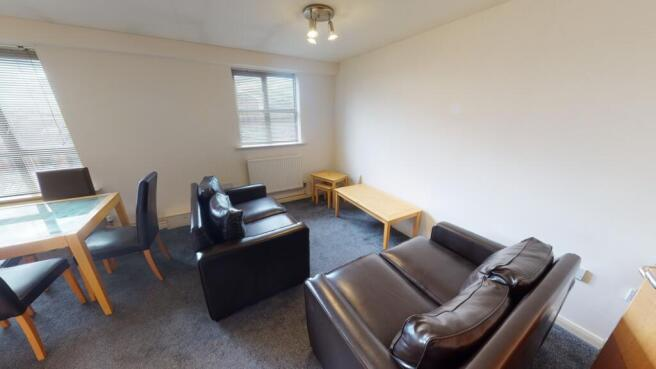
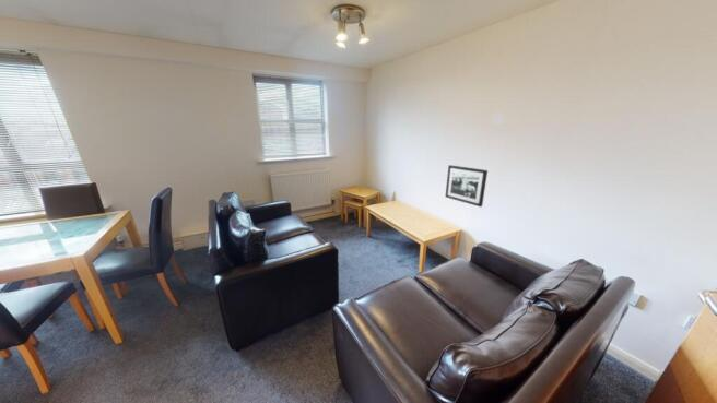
+ picture frame (465, 185)
